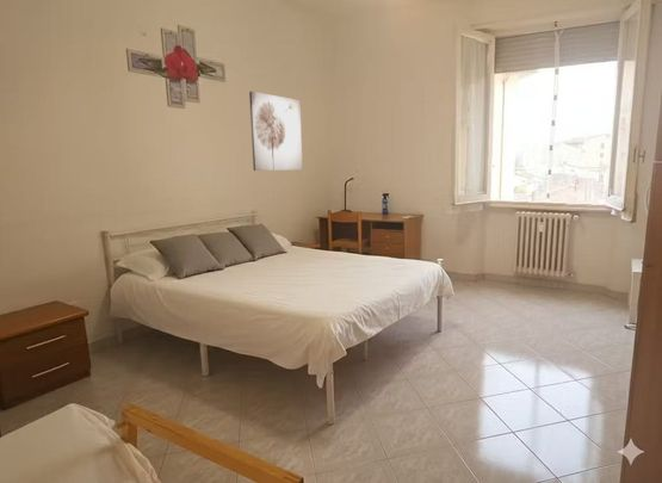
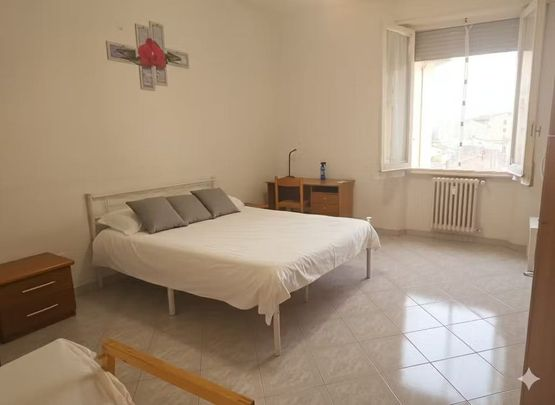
- wall art (278, 134)
